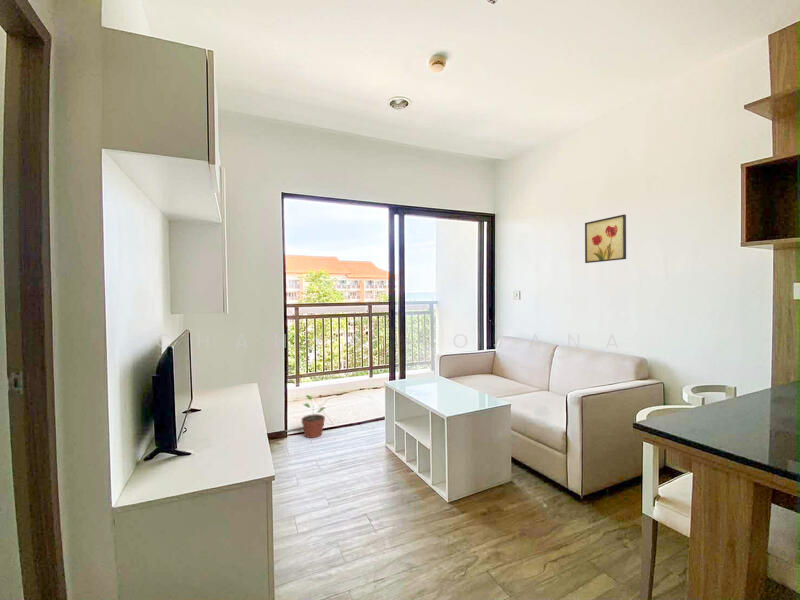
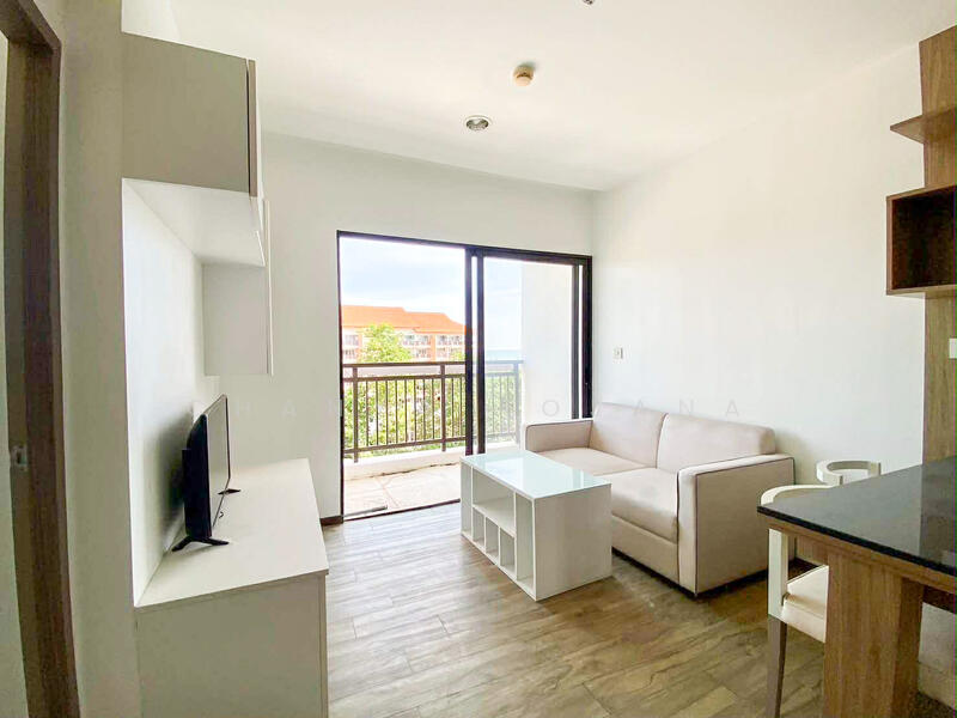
- wall art (605, 240)
- potted plant (313, 415)
